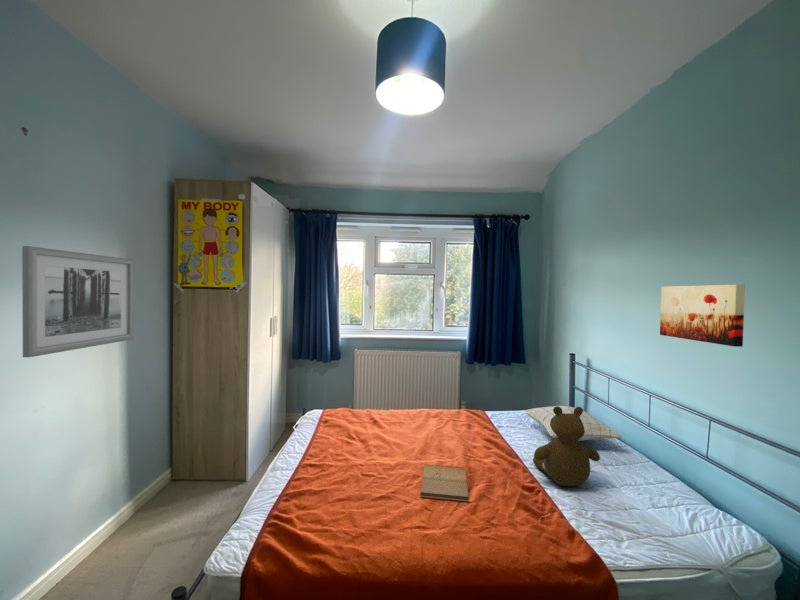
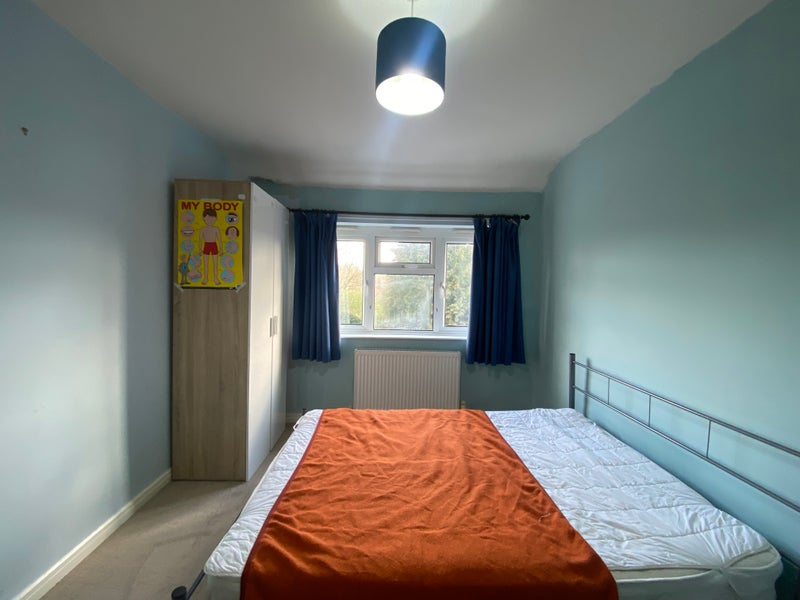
- wall art (697, 312)
- teddy bear (561, 440)
- pillow (568, 412)
- wall art (87, 300)
- book (444, 480)
